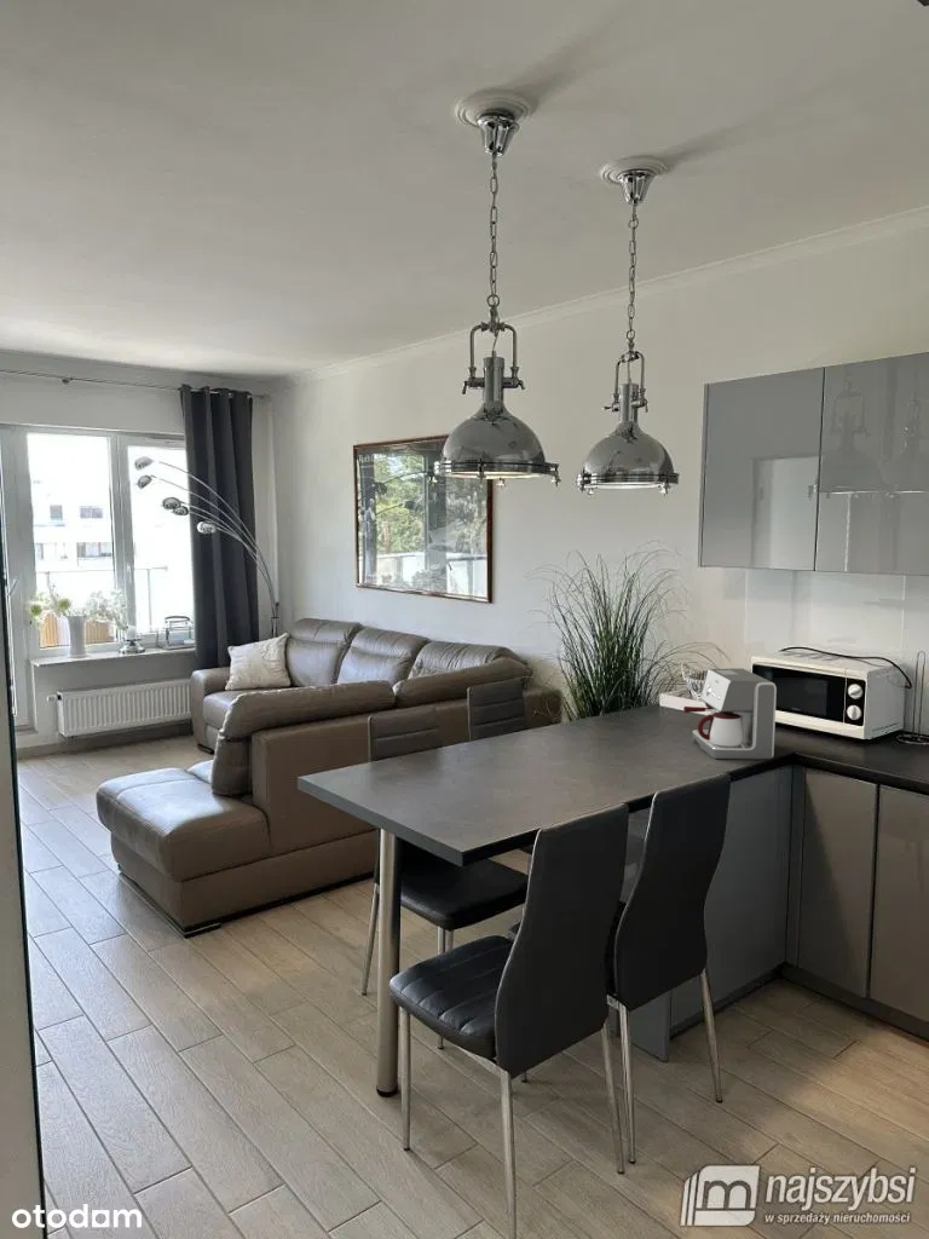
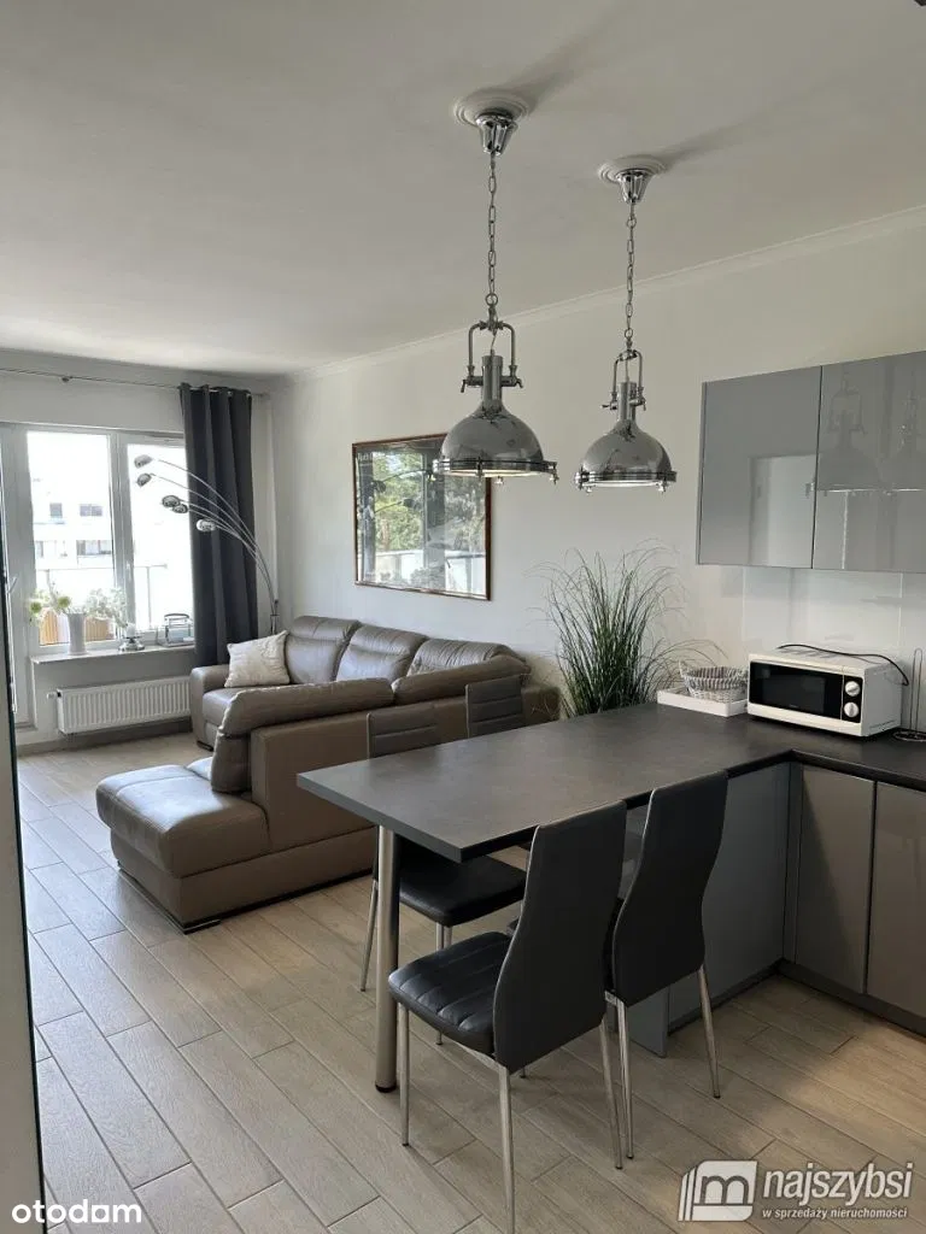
- coffee maker (733, 711)
